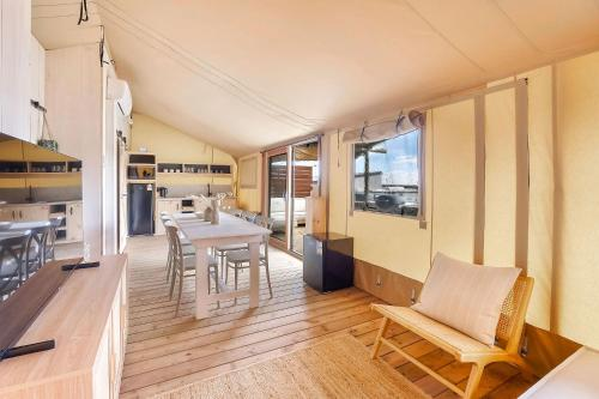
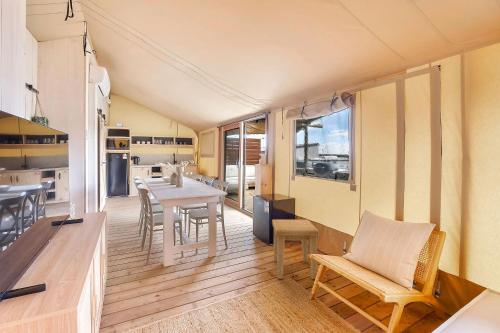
+ side table (293, 239)
